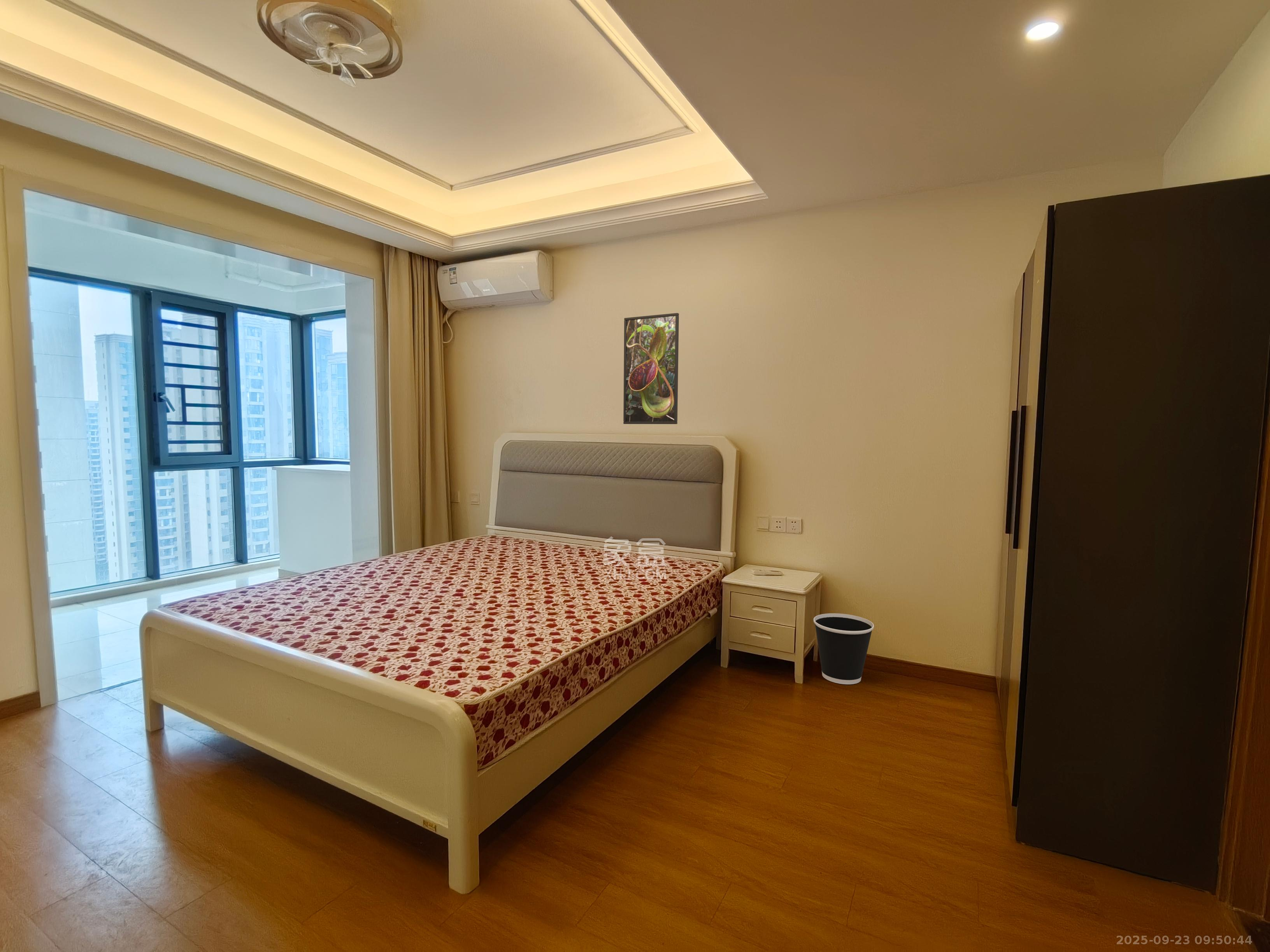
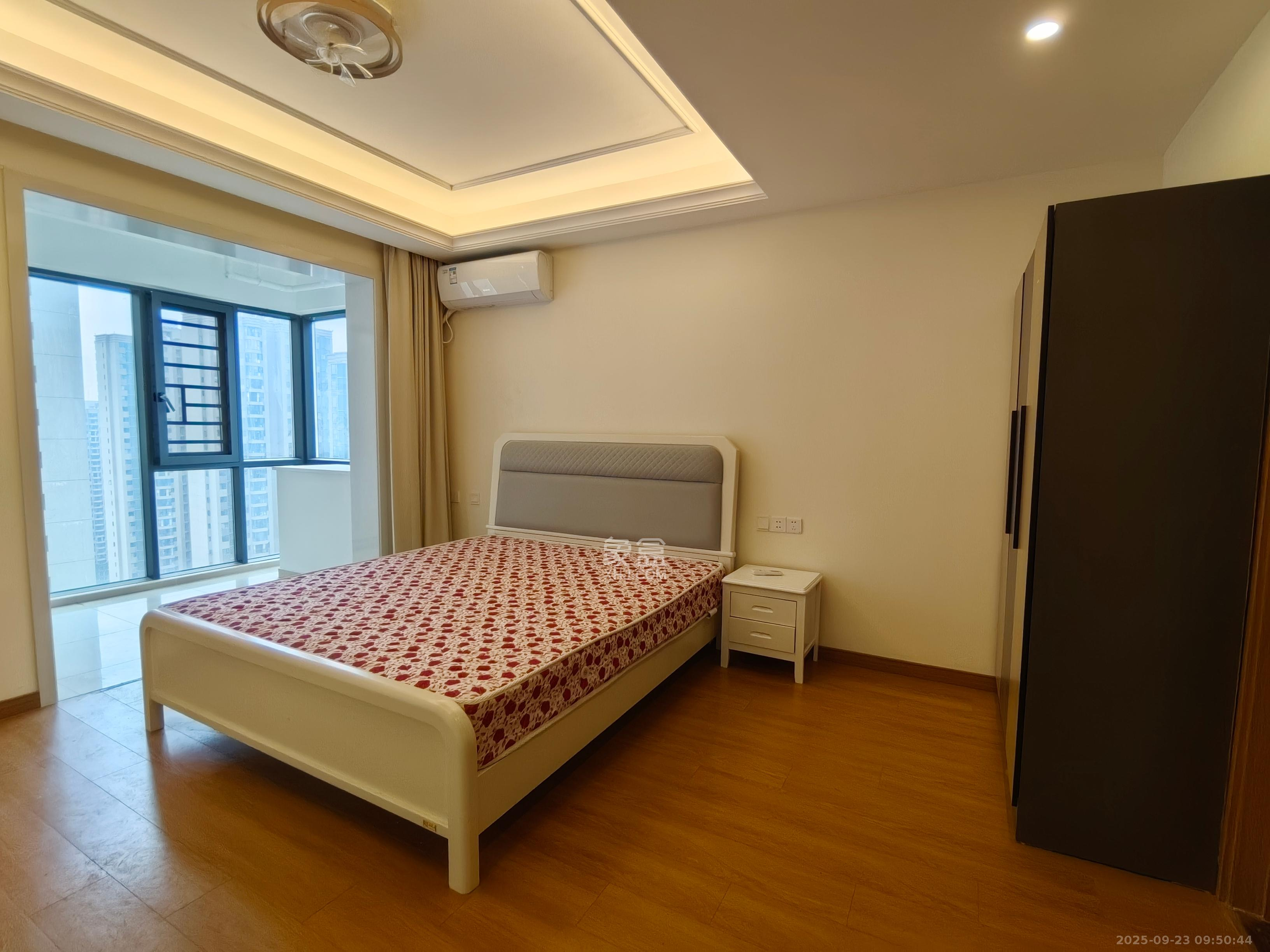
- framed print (650, 370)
- wastebasket (842, 649)
